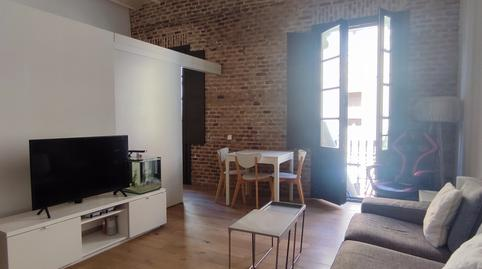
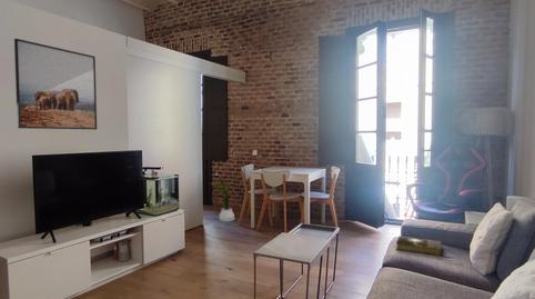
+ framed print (60, 88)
+ book (418, 245)
+ house plant (224, 197)
